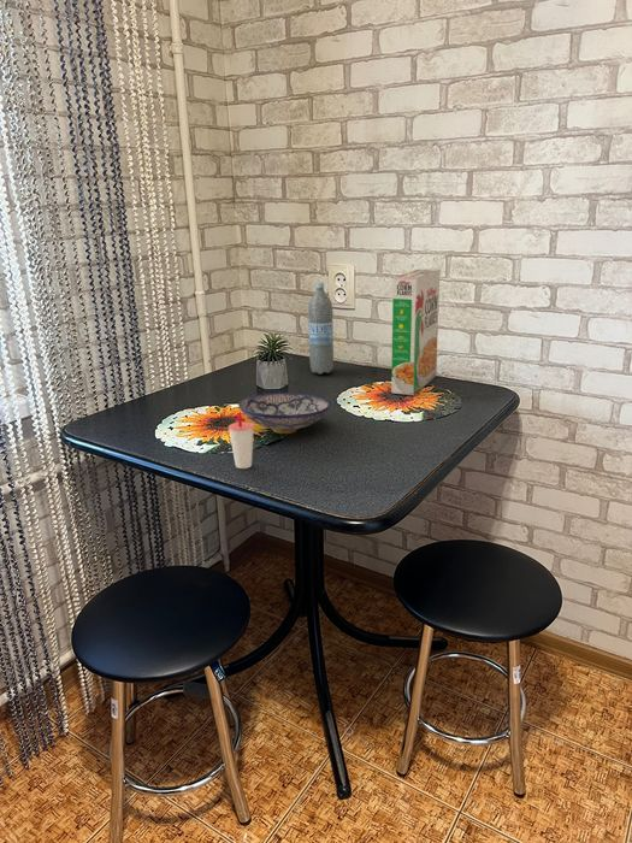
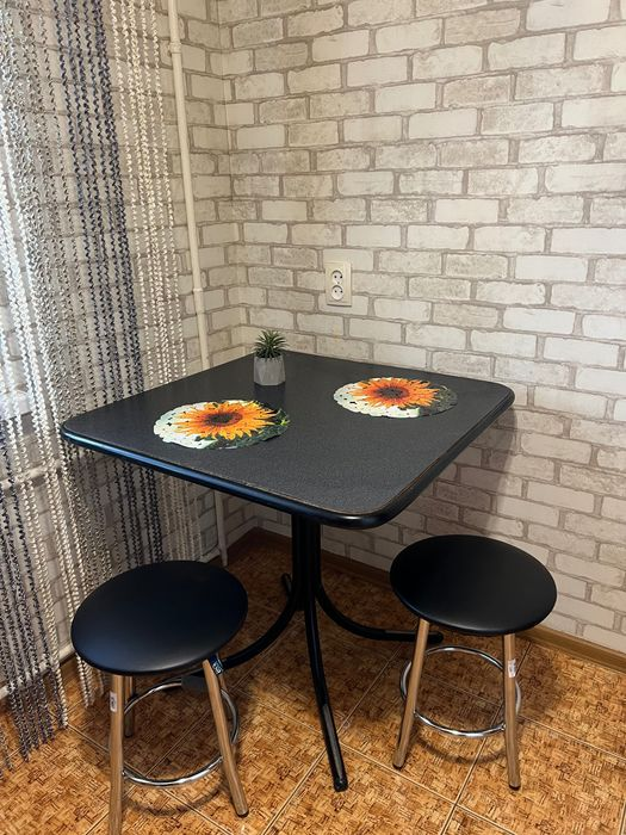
- water bottle (320, 329)
- cereal box (415, 330)
- cup (242, 438)
- bowl (284, 415)
